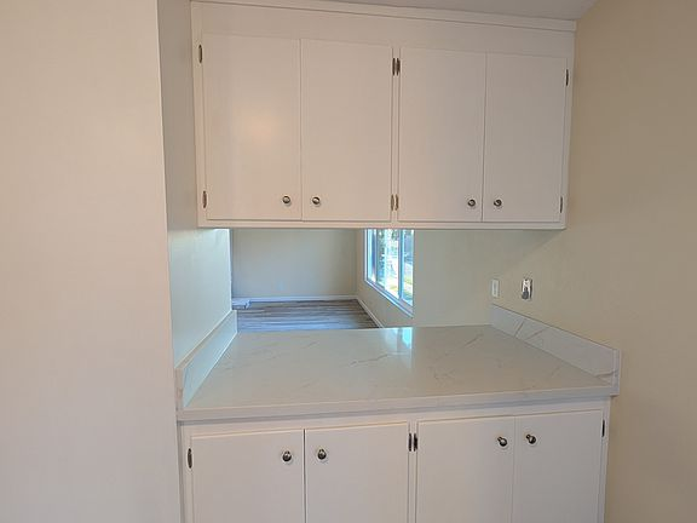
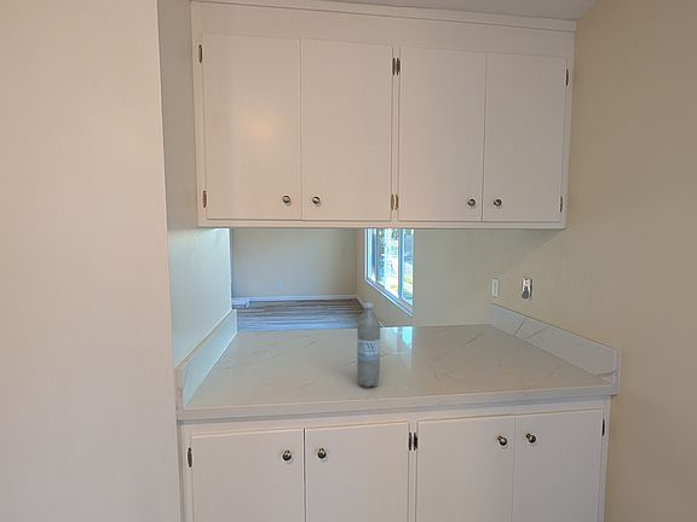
+ water bottle (368, 344)
